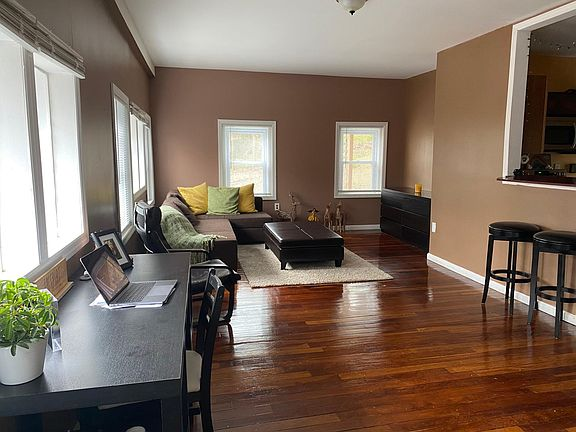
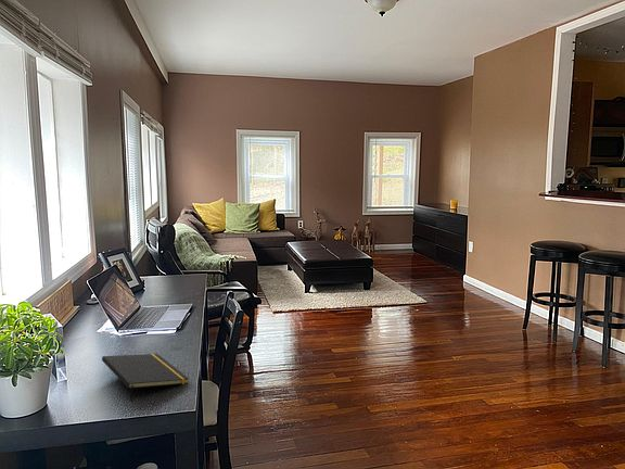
+ notepad (144, 369)
